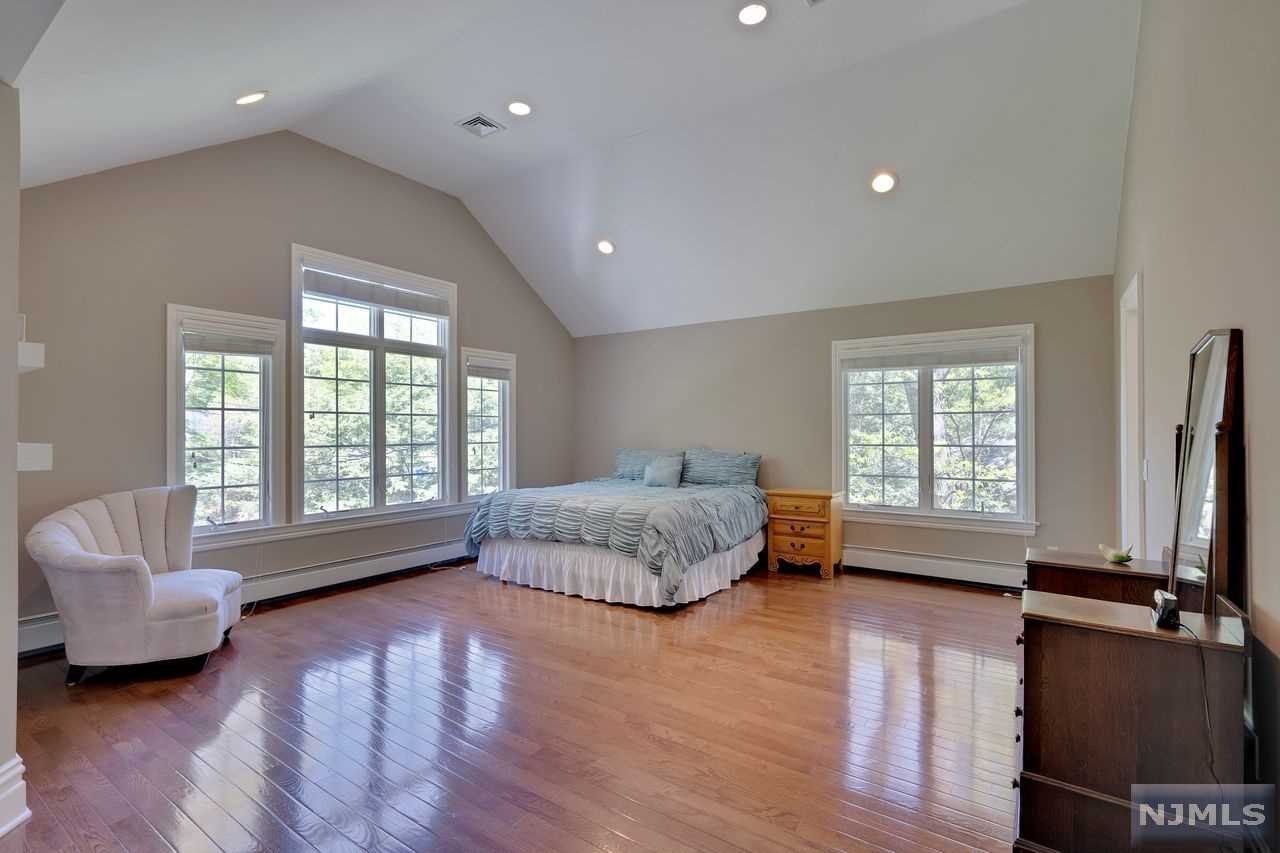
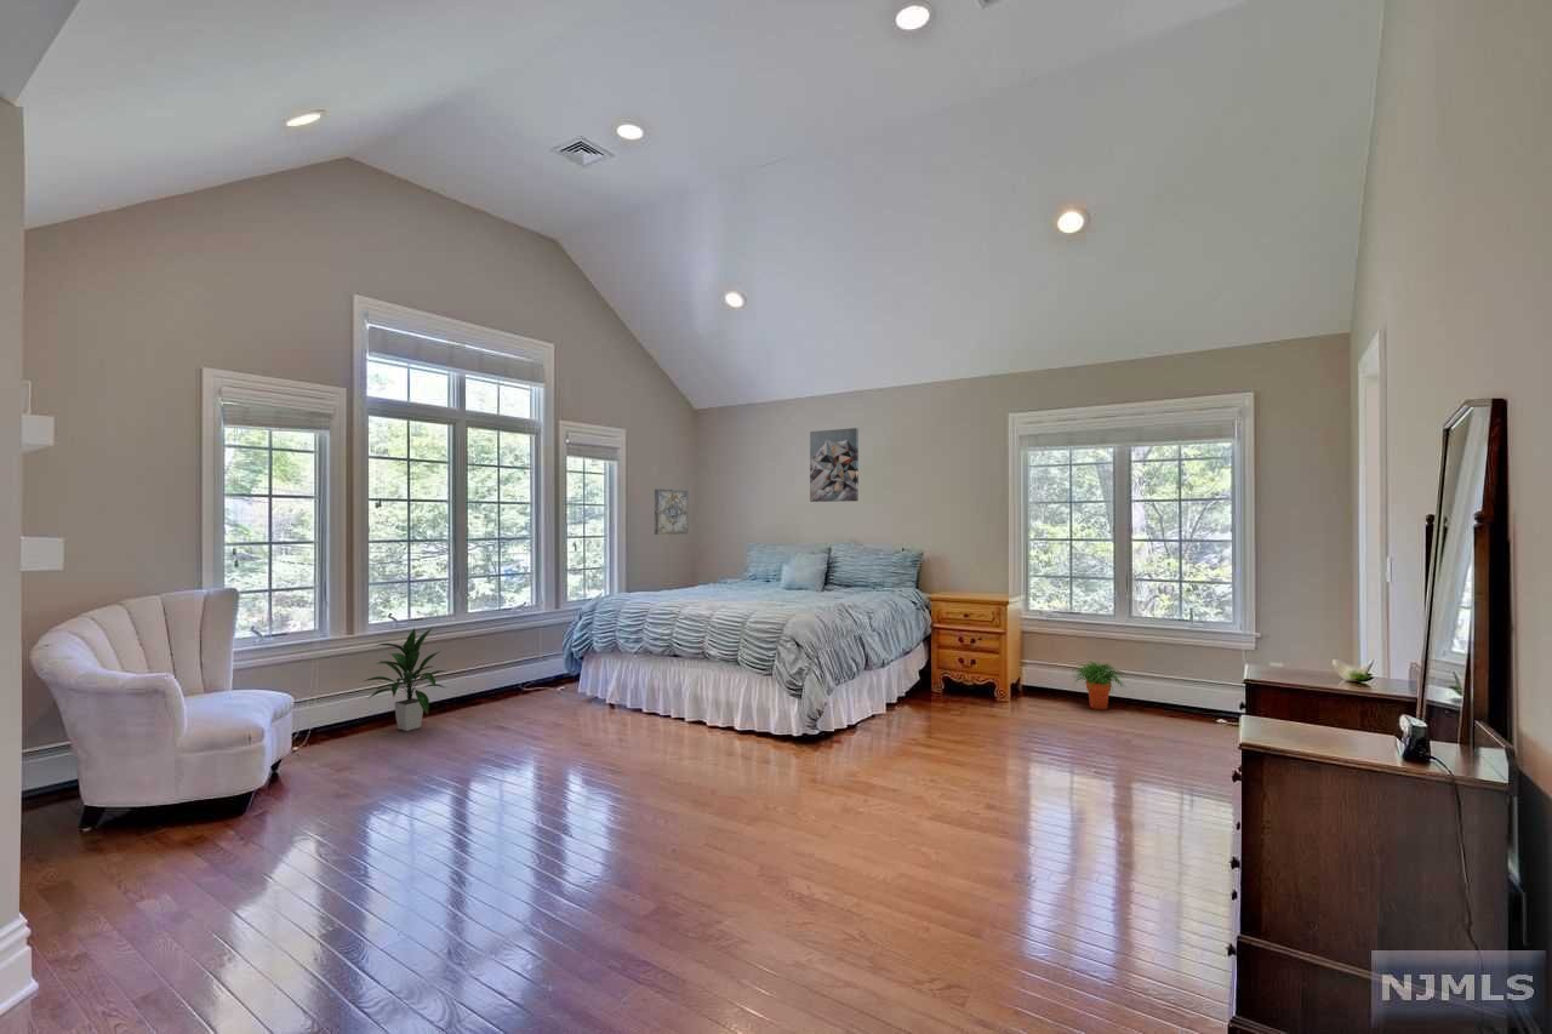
+ wall art (671, 512)
+ potted plant (1099, 685)
+ wall art (833, 465)
+ indoor plant (409, 679)
